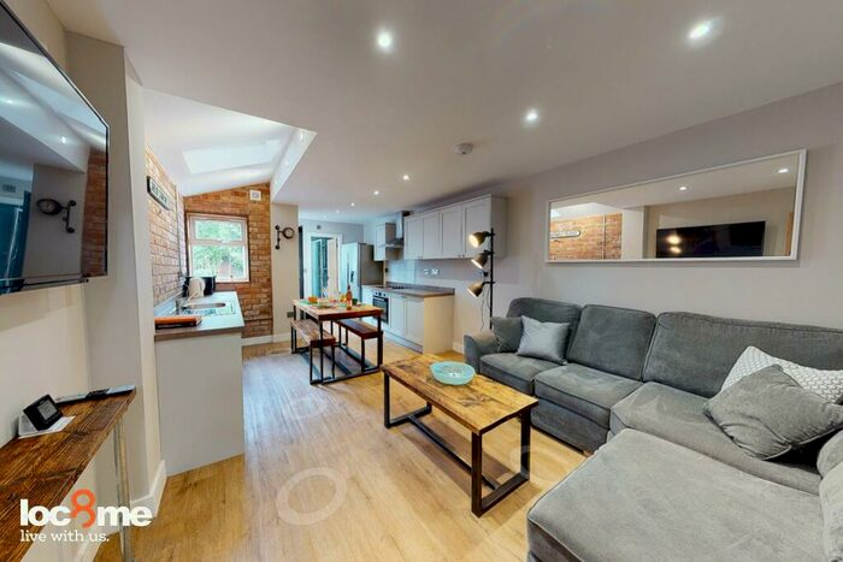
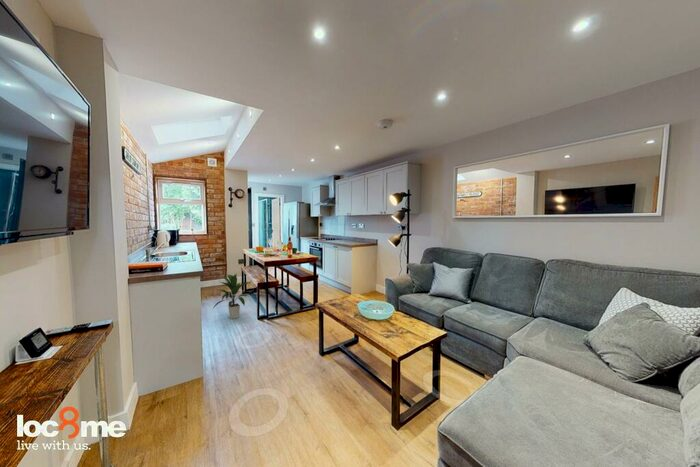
+ indoor plant (232, 294)
